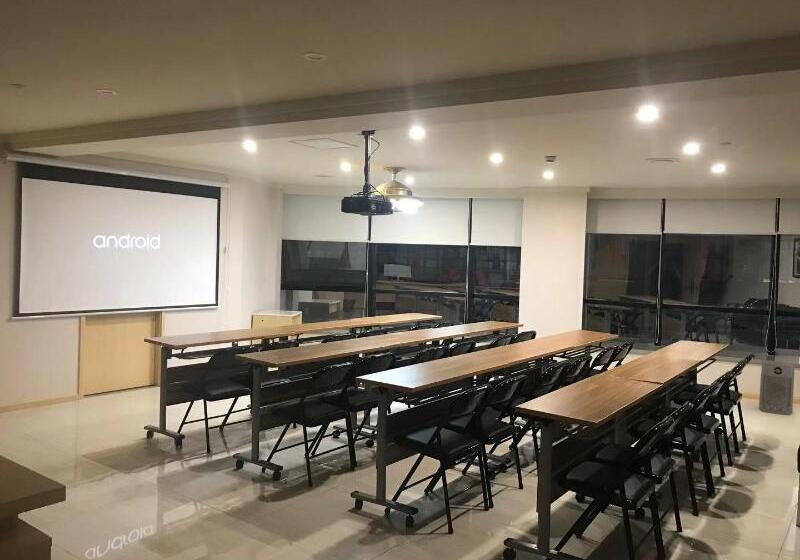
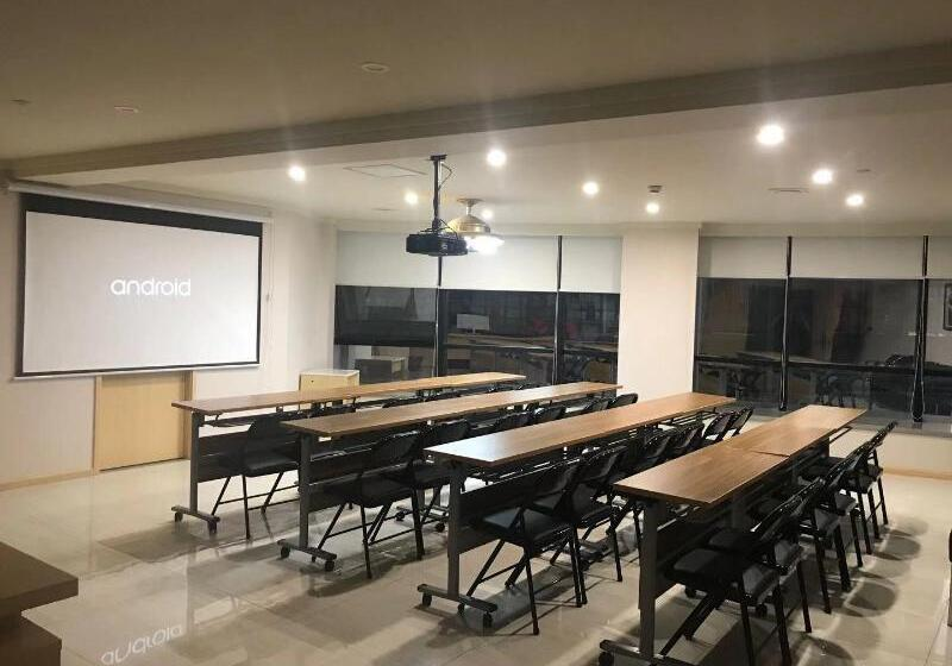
- air purifier (776, 386)
